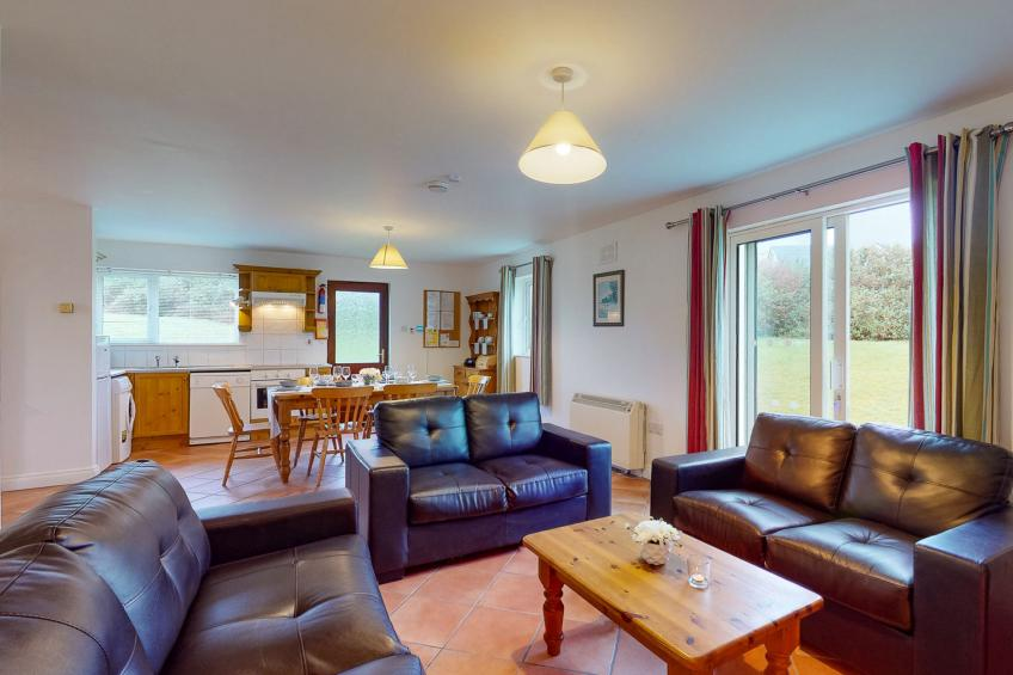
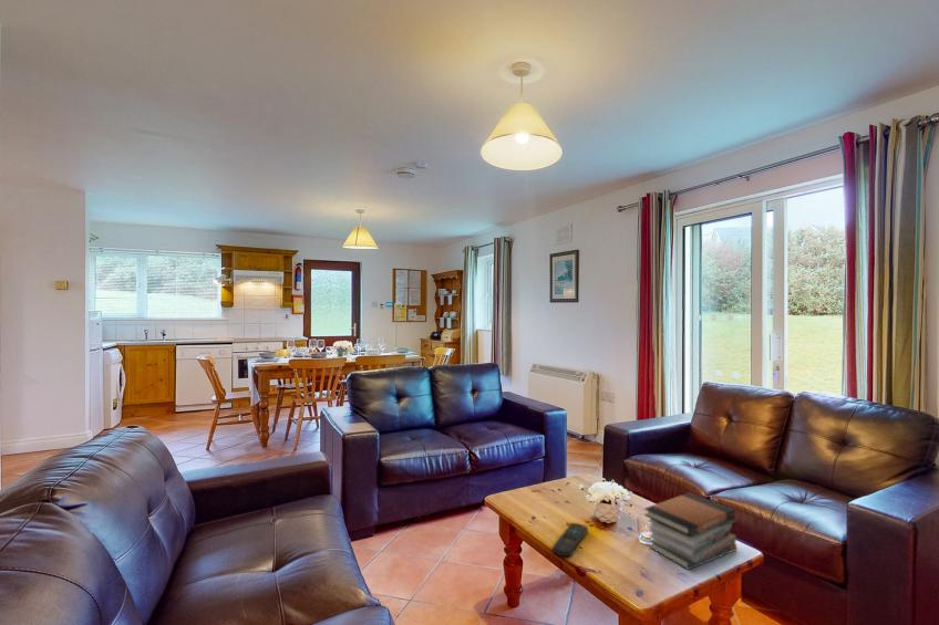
+ book stack (690, 529)
+ remote control (570, 538)
